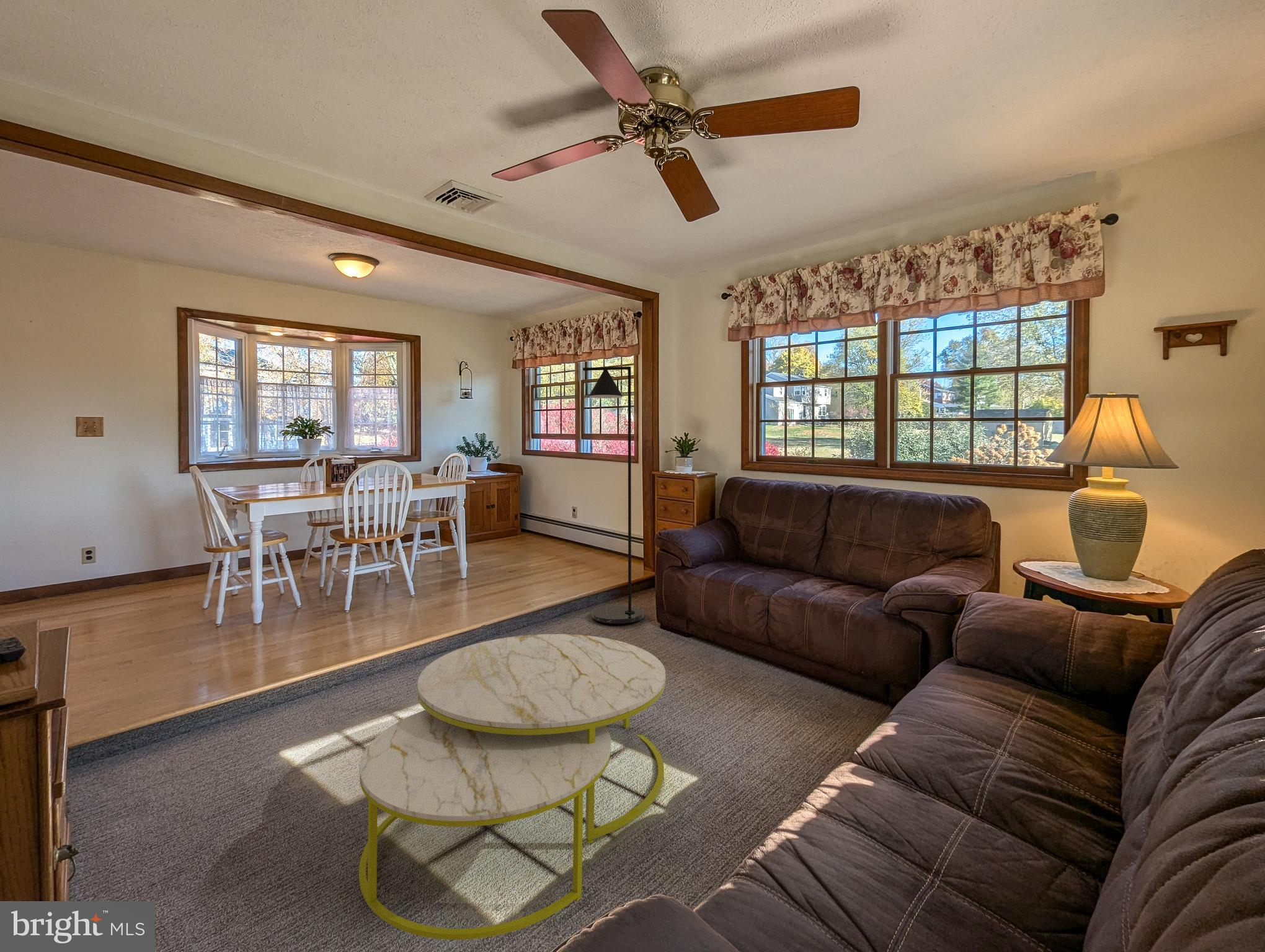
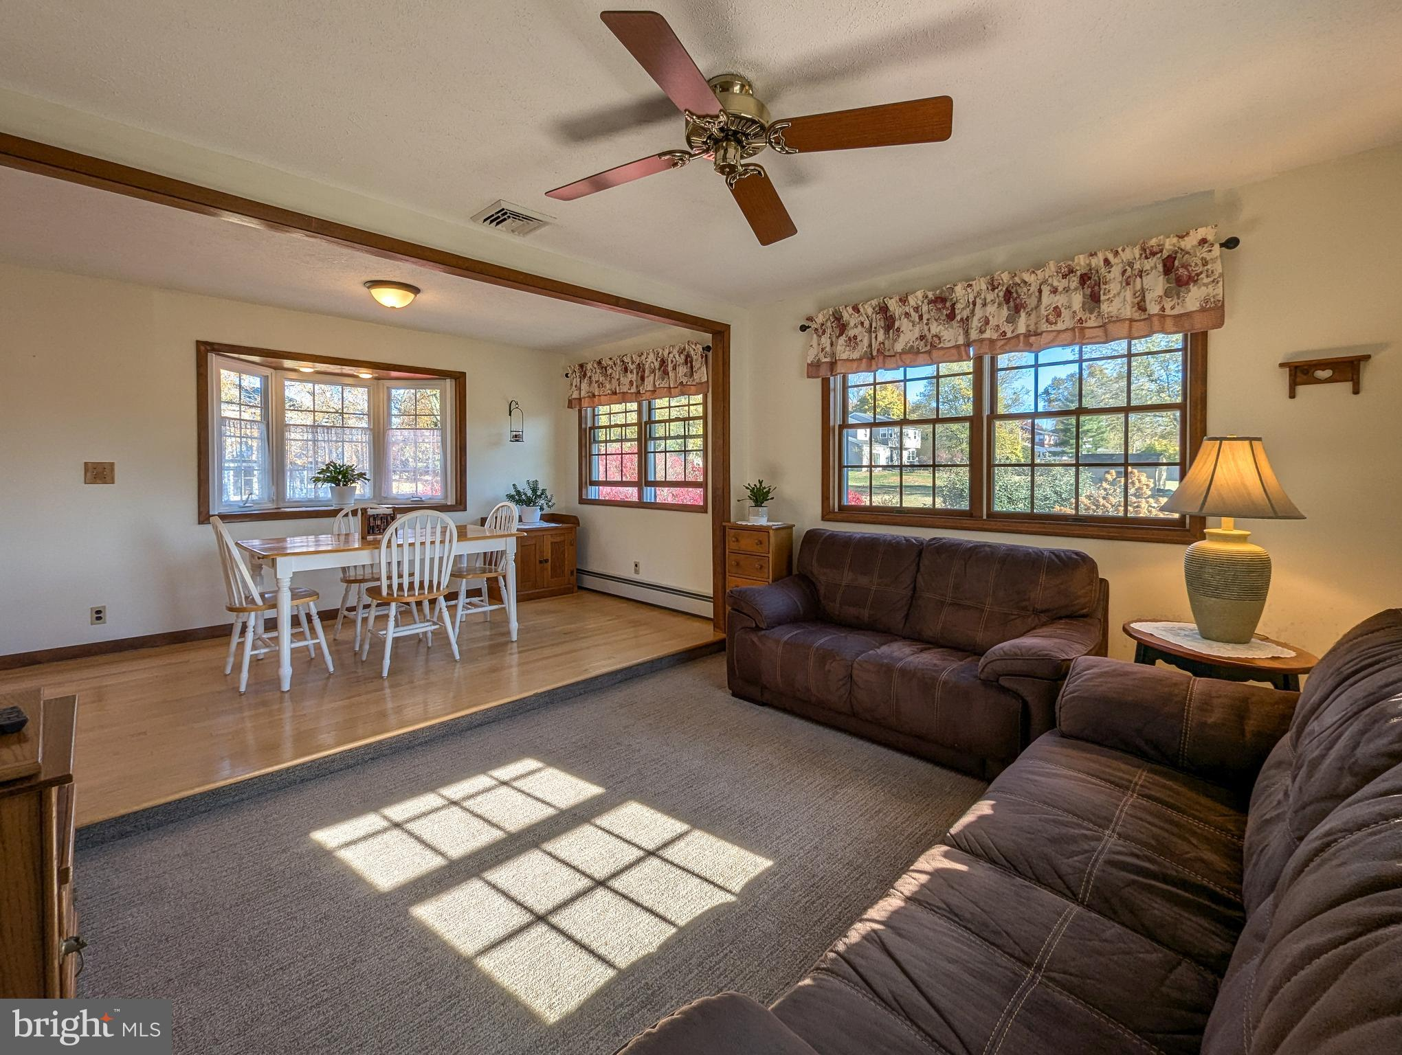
- floor lamp (628, 493)
- coffee table (533, 739)
